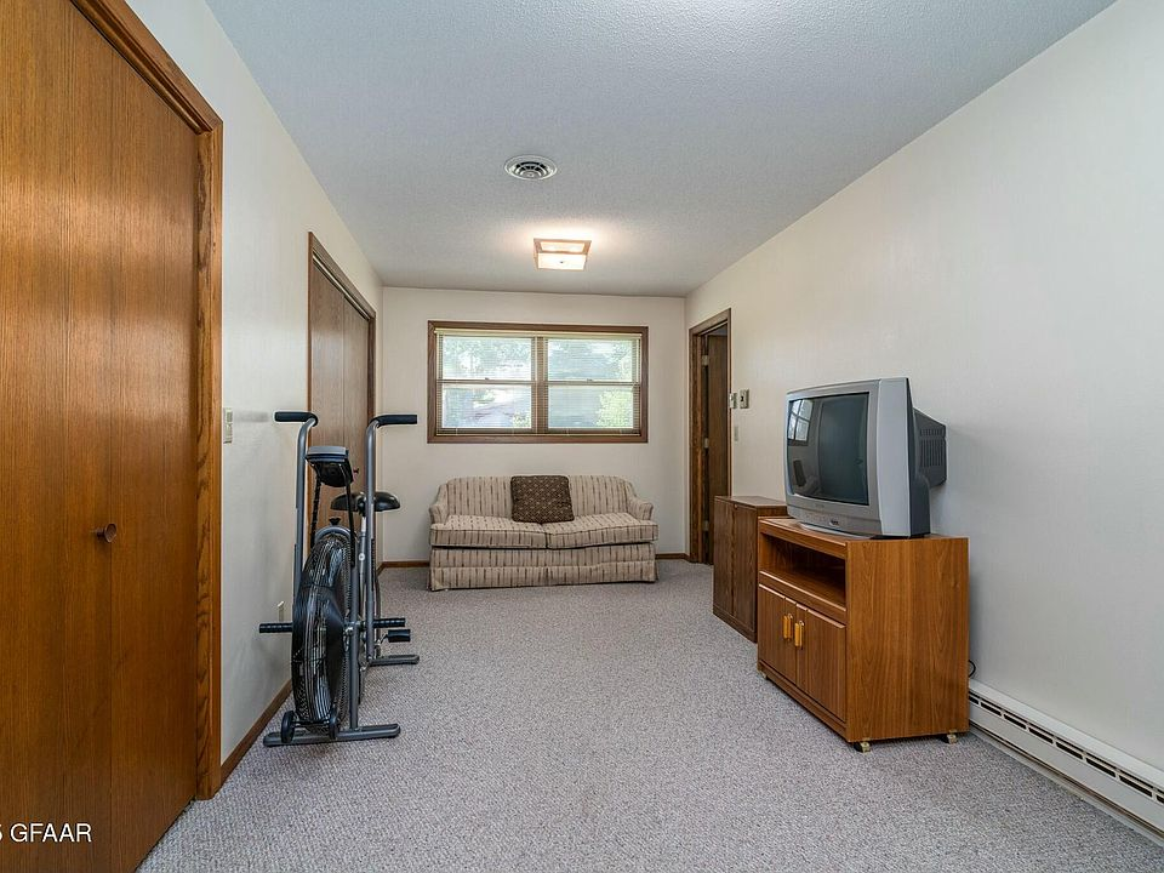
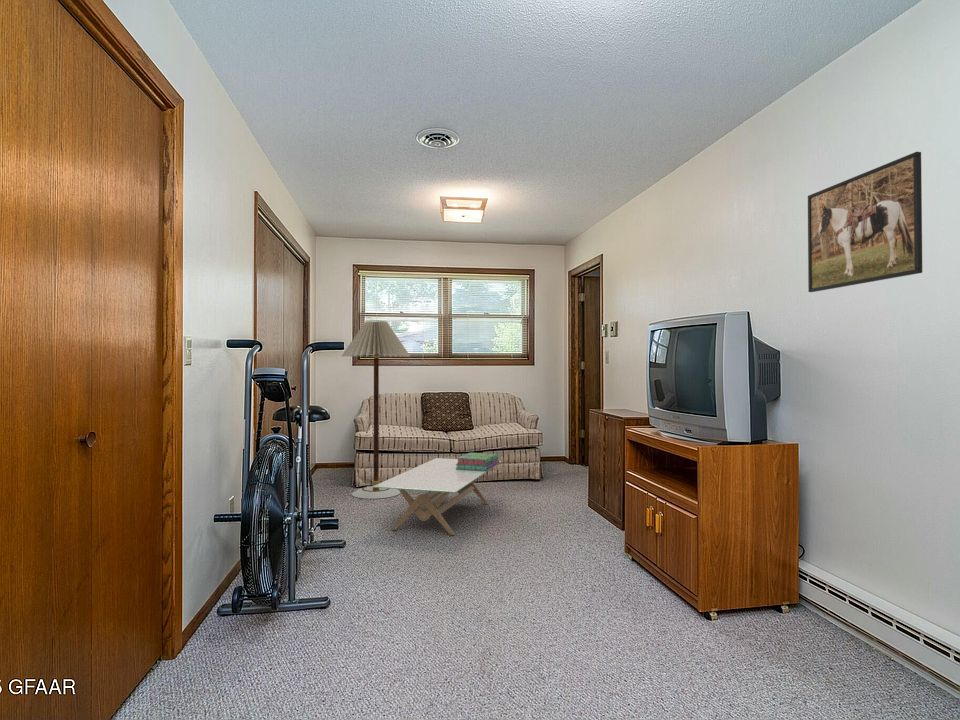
+ coffee table (444, 494)
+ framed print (858, 229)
+ stack of books (477, 461)
+ floor lamp (376, 407)
